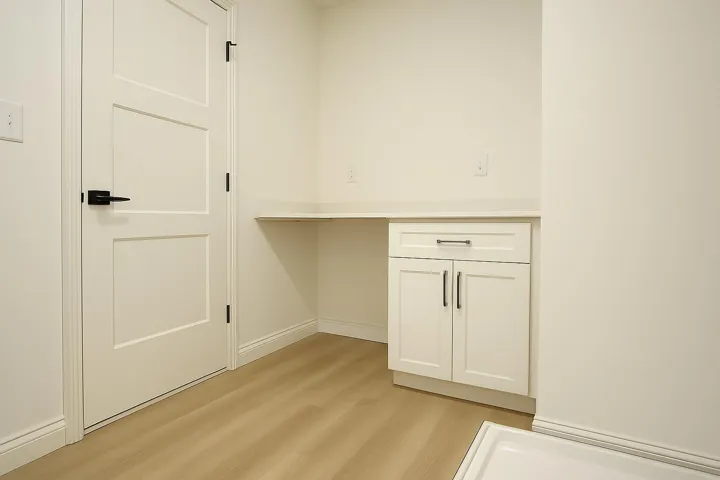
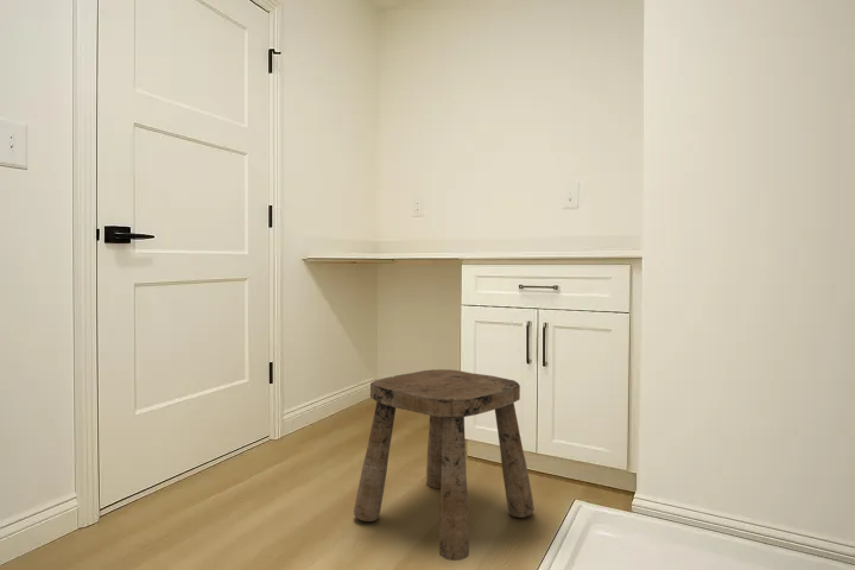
+ stool (444, 449)
